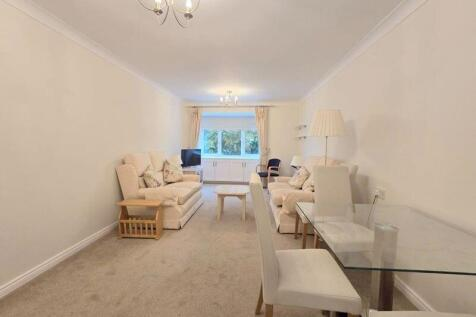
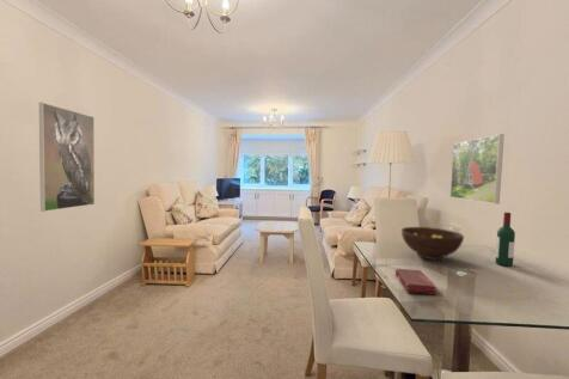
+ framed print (69, 159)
+ wine bottle (506, 238)
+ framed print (473, 170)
+ book (414, 280)
+ fruit bowl (430, 244)
